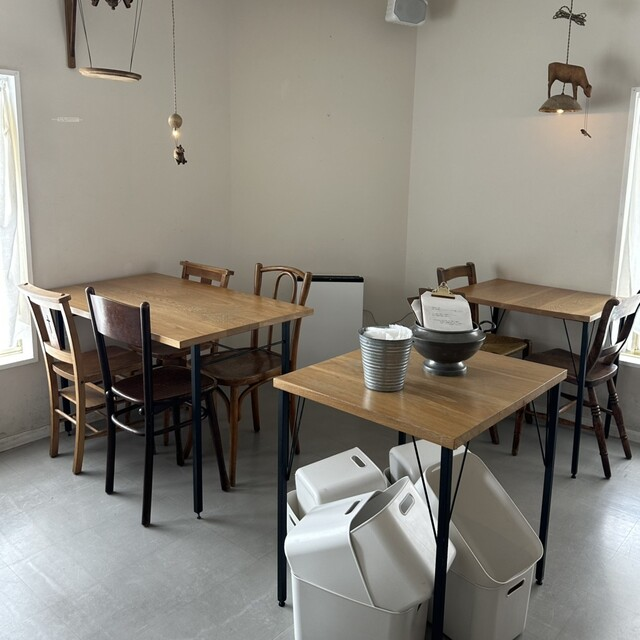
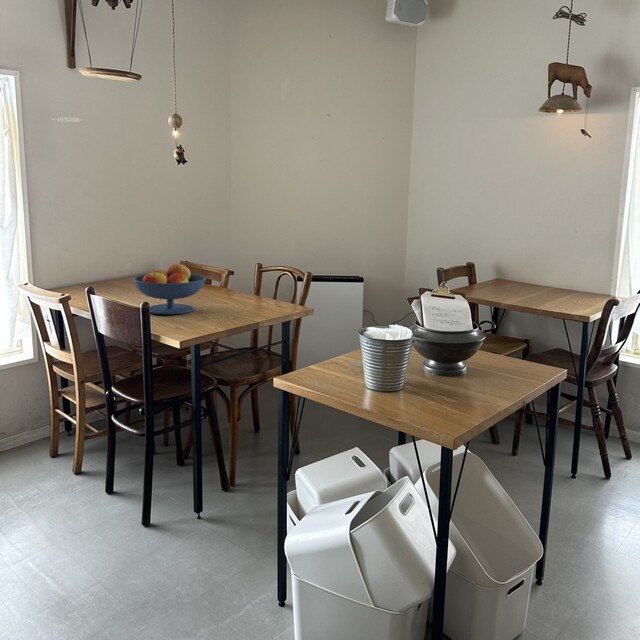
+ fruit bowl (169, 288)
